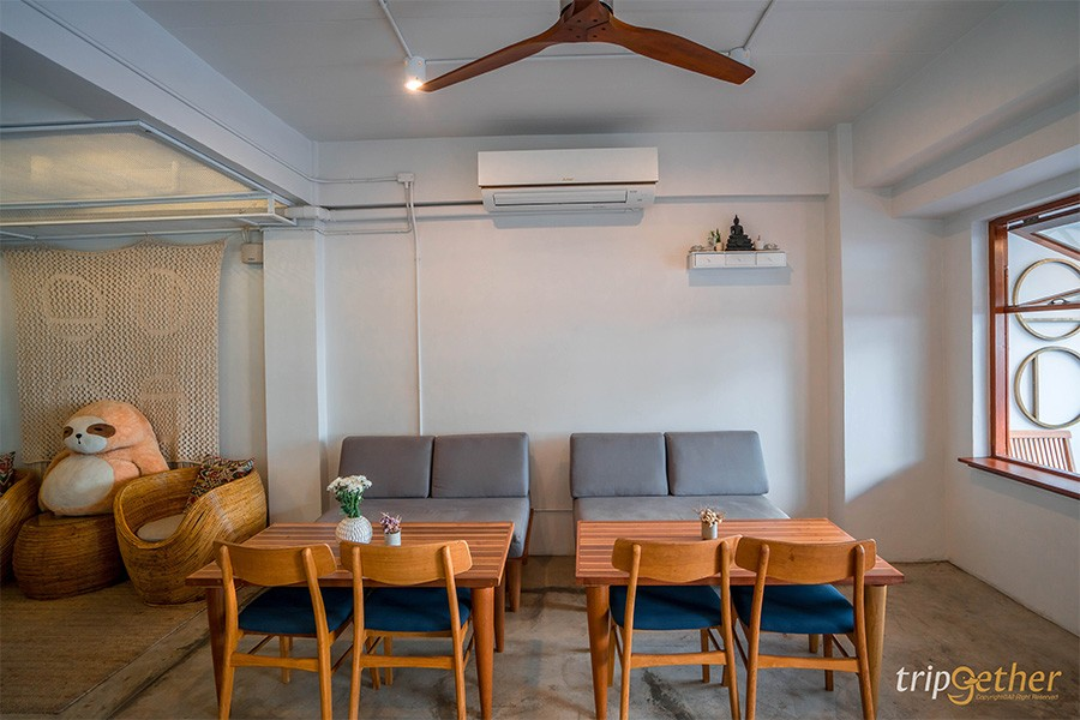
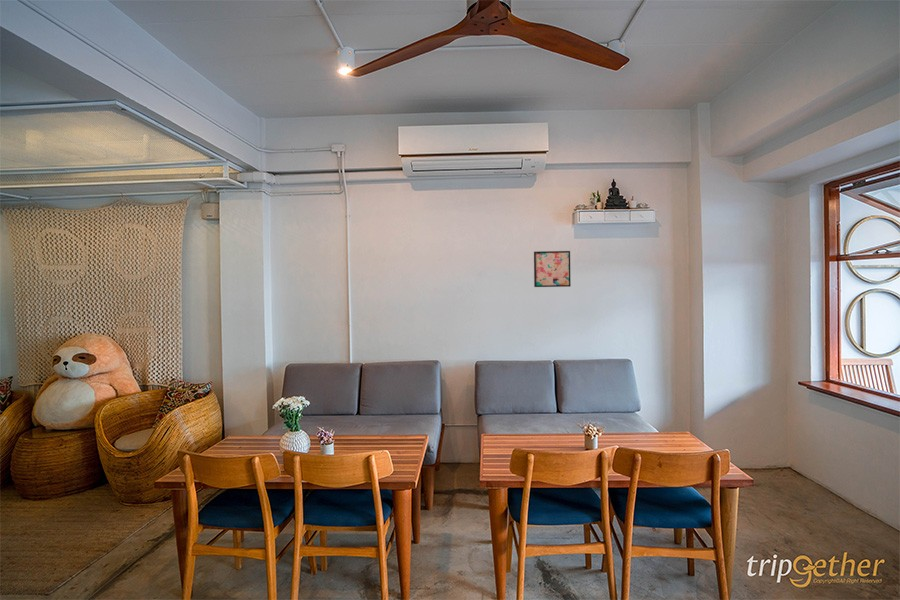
+ wall art (552, 269)
